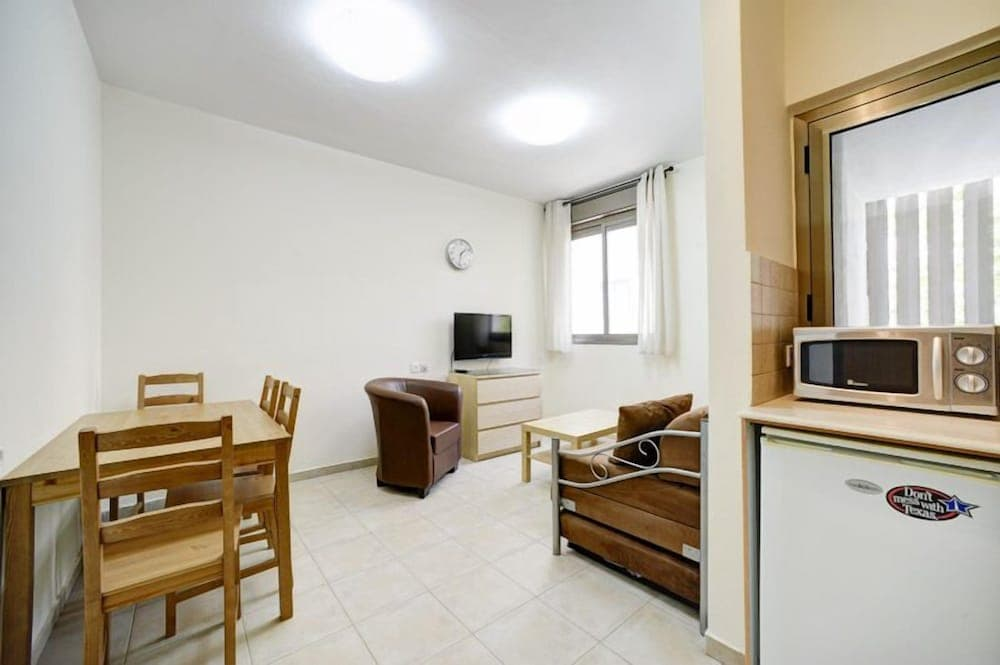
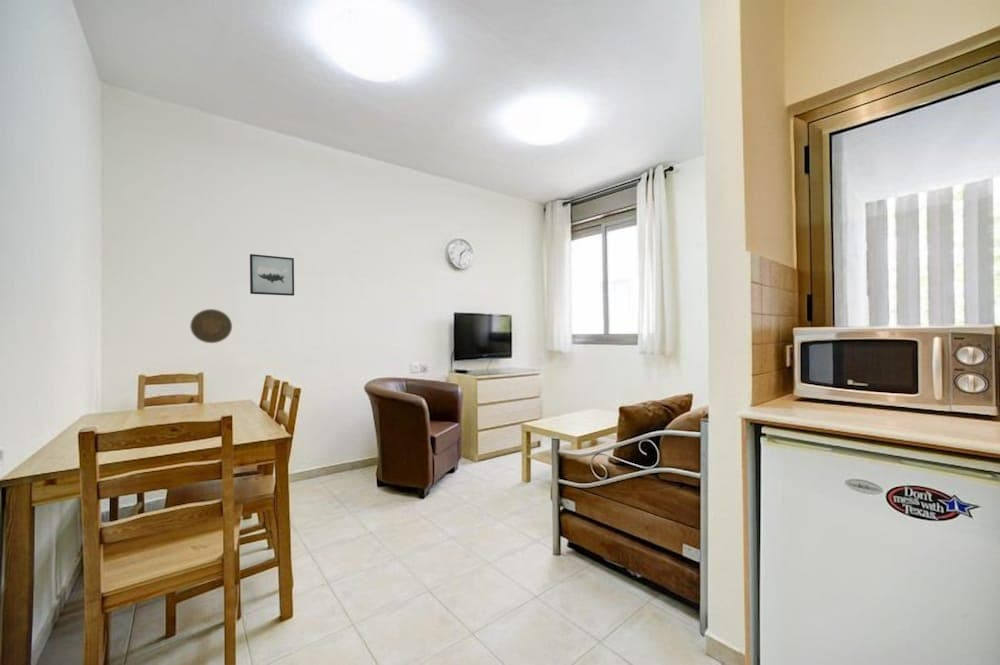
+ wall art (272, 275)
+ decorative plate (211, 326)
